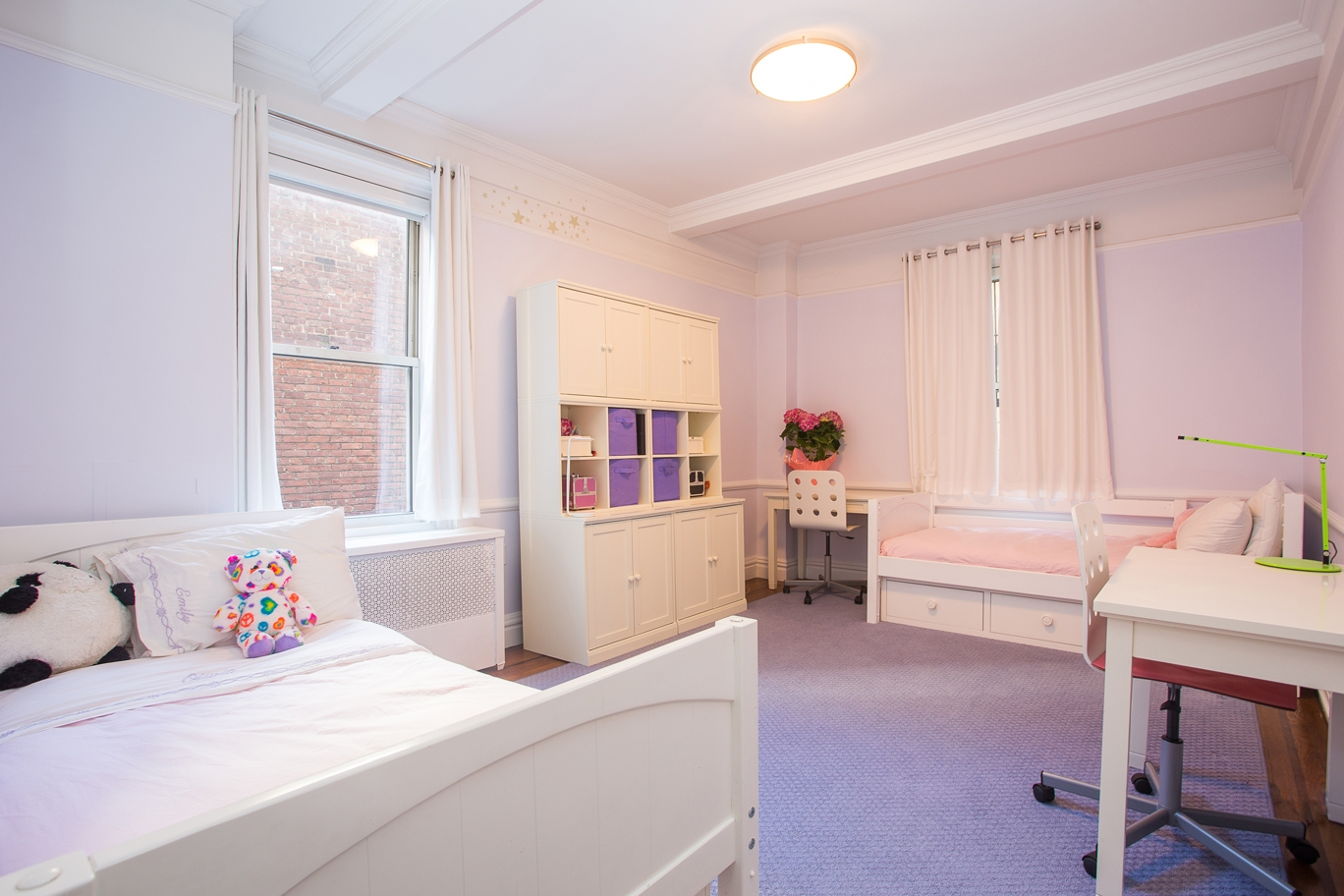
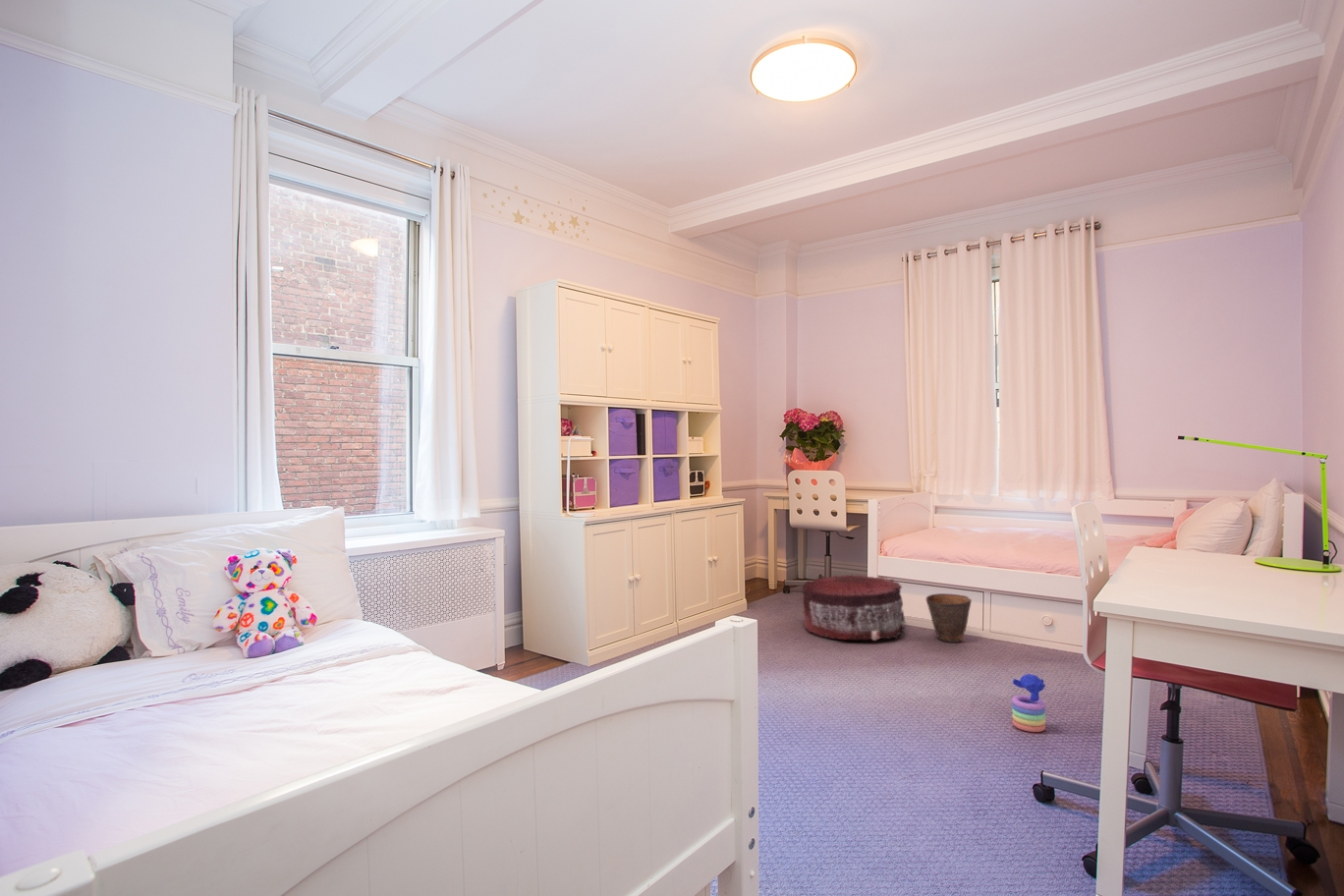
+ pouf (853, 603)
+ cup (948, 618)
+ stacking toy (1030, 700)
